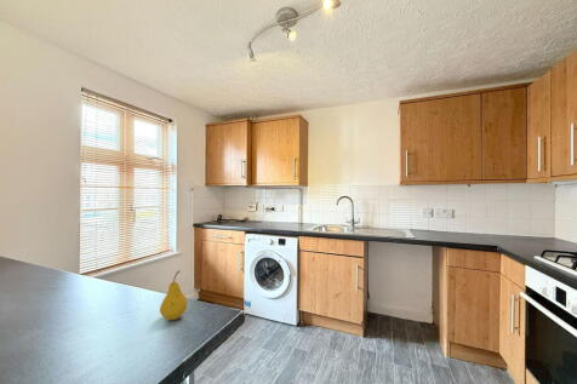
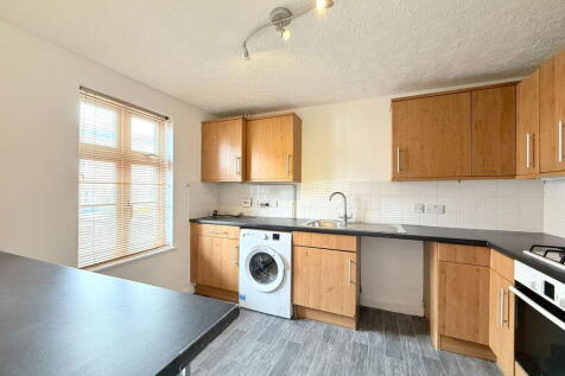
- fruit (173, 294)
